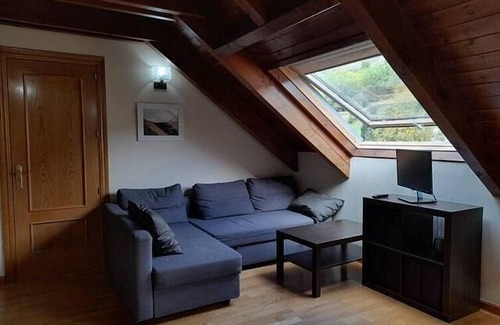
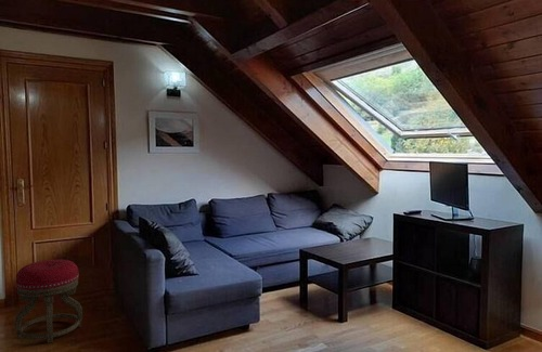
+ stool (49, 298)
